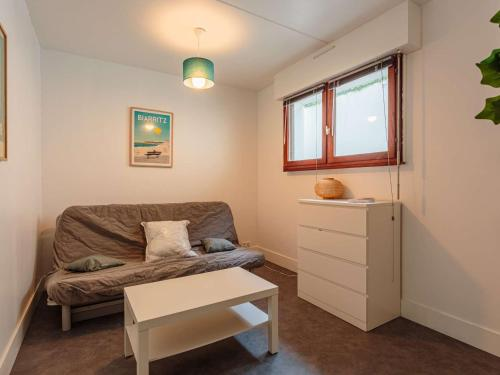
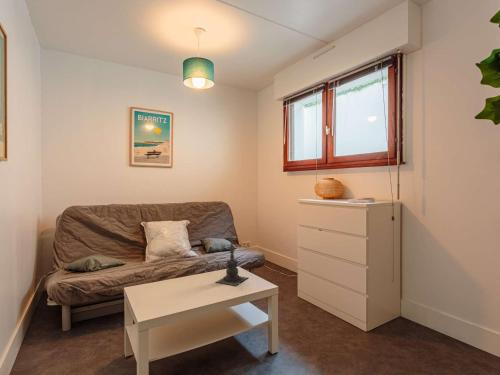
+ candle holder (232, 254)
